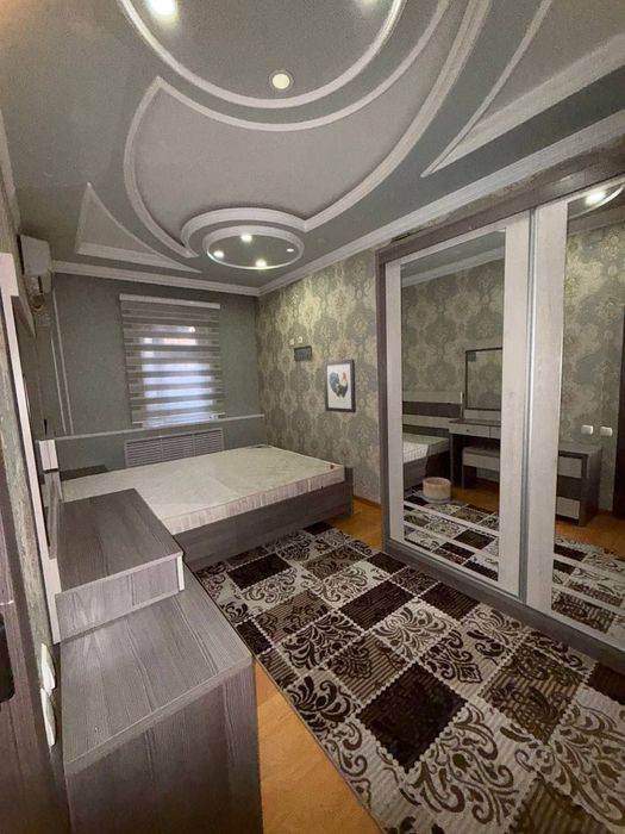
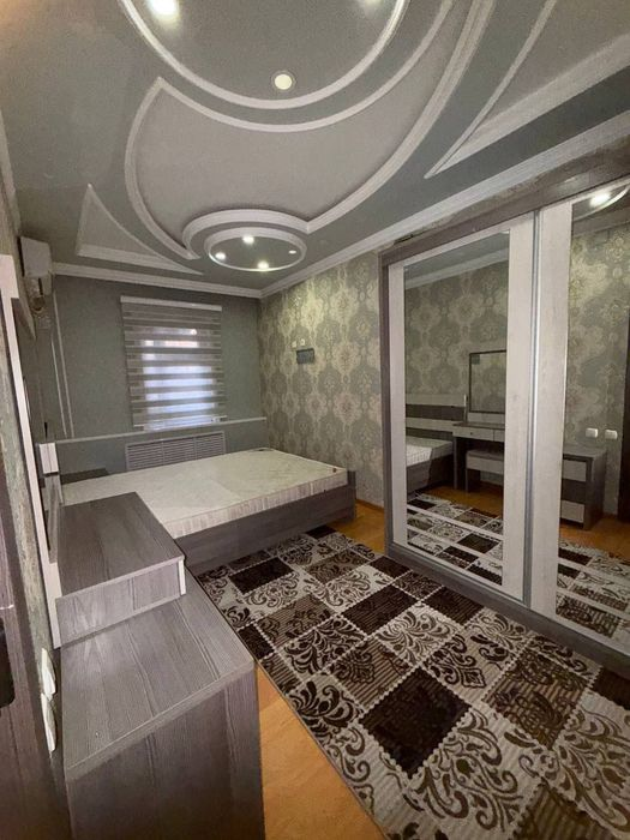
- basket (436, 490)
- wall art (338, 386)
